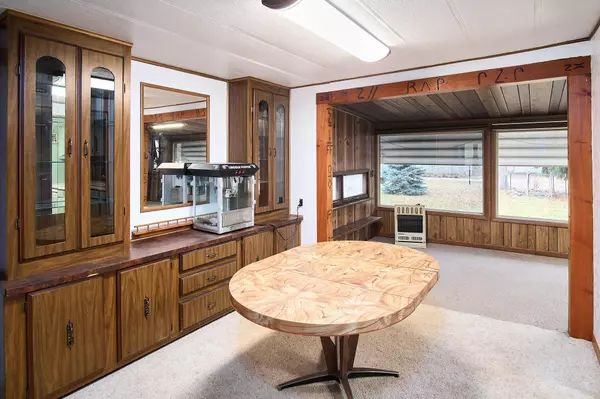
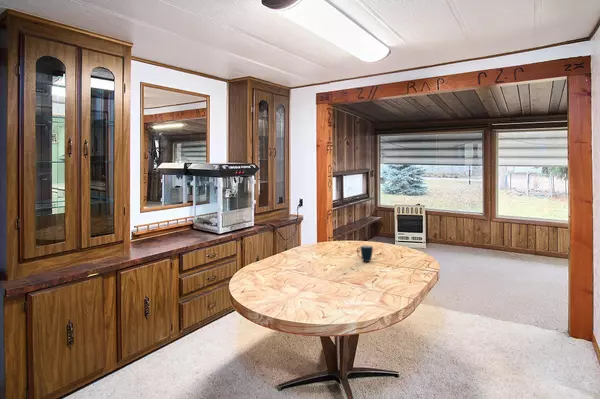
+ mug (364, 253)
